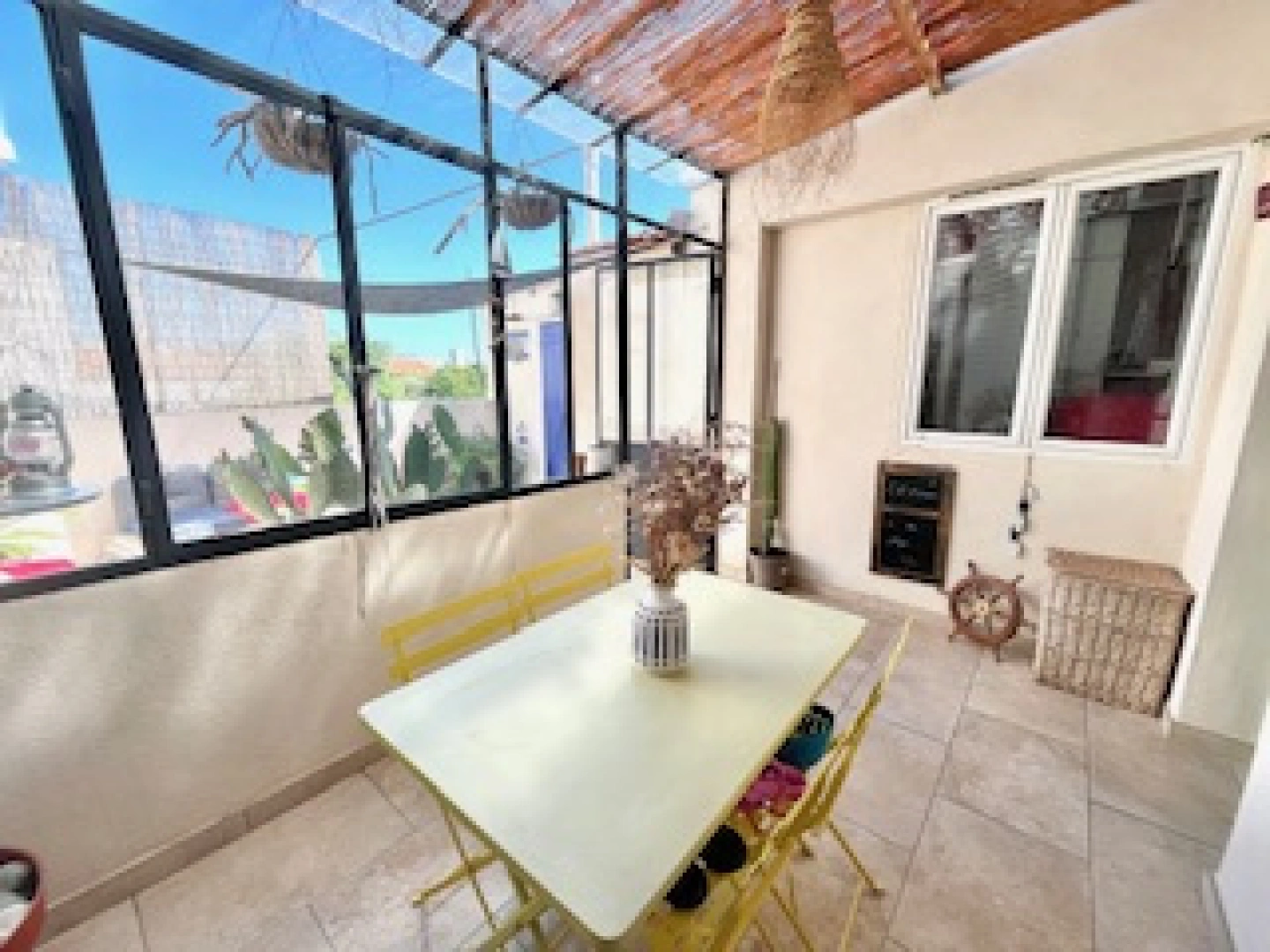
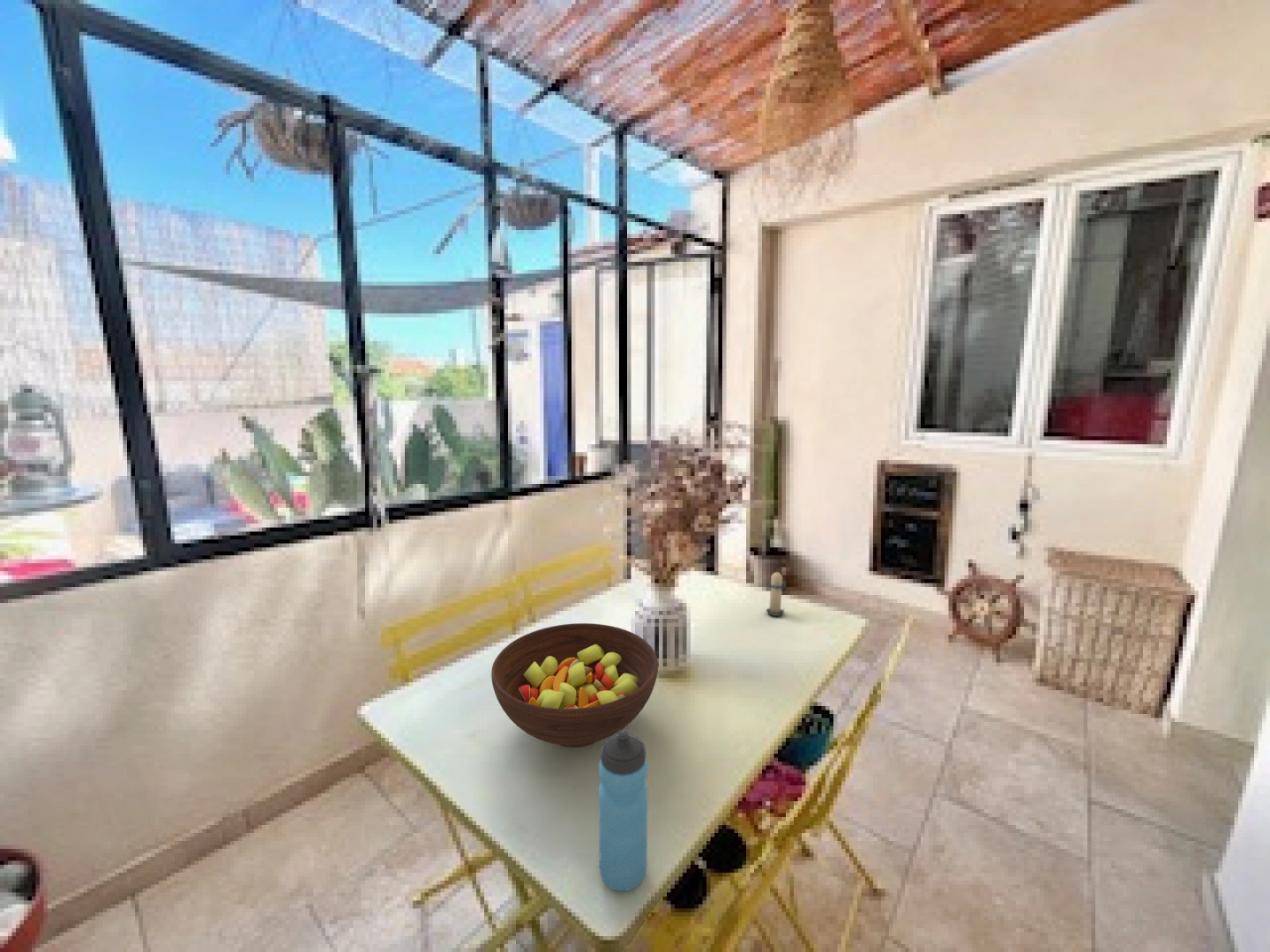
+ water bottle (623, 805)
+ candle (775, 591)
+ fruit bowl (576, 694)
